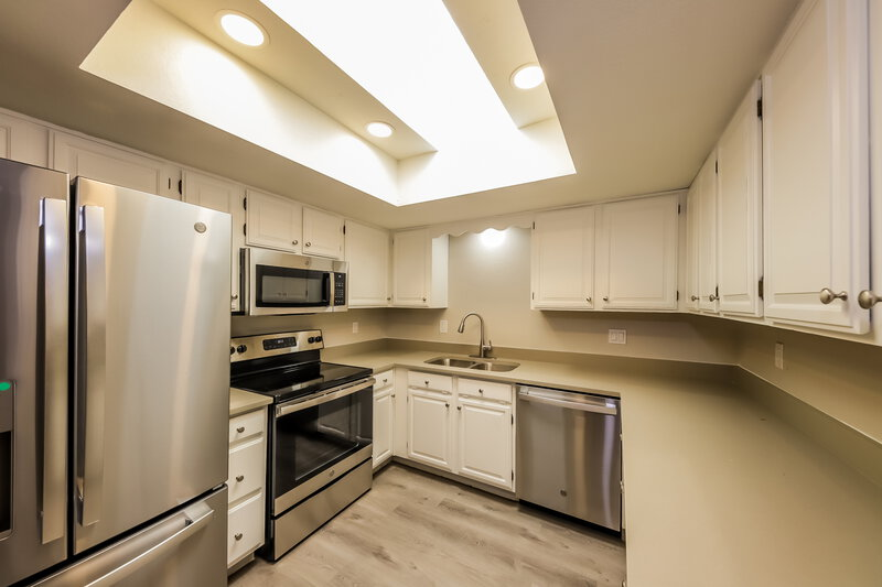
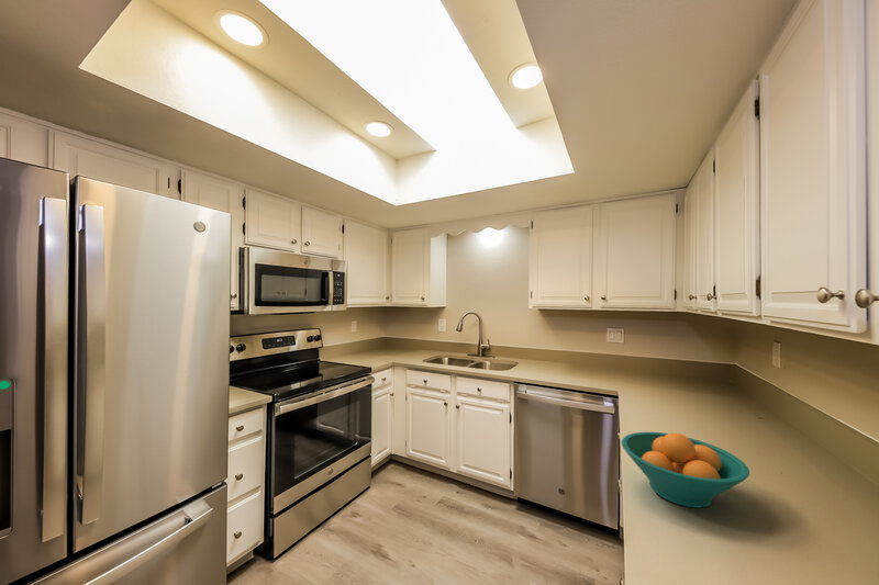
+ fruit bowl (679, 463)
